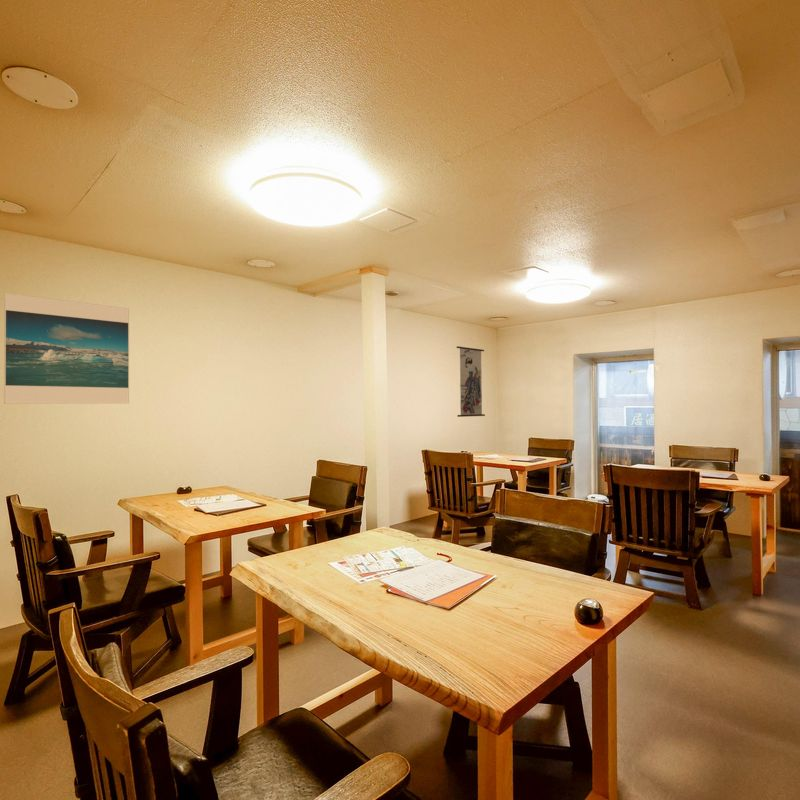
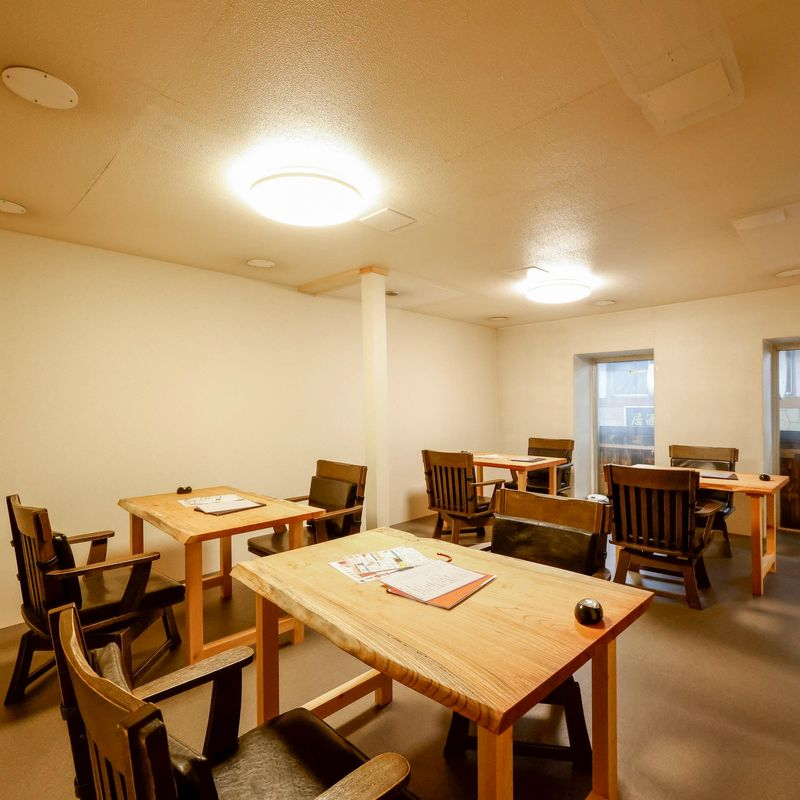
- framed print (71, 352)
- wall scroll (471, 377)
